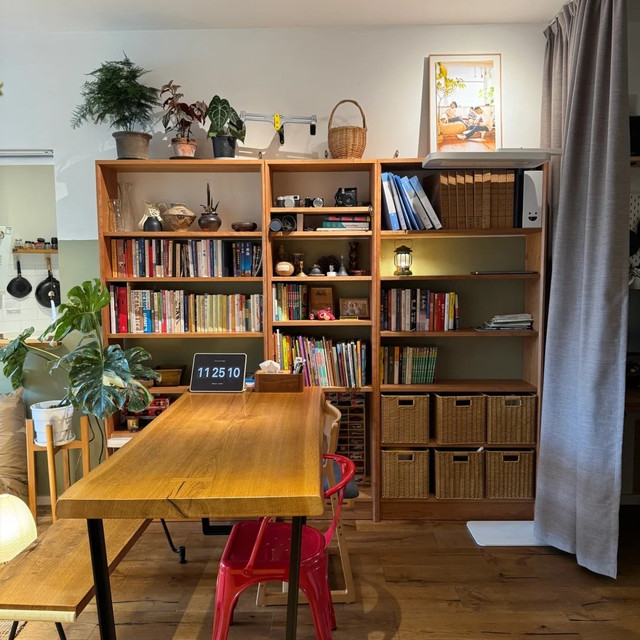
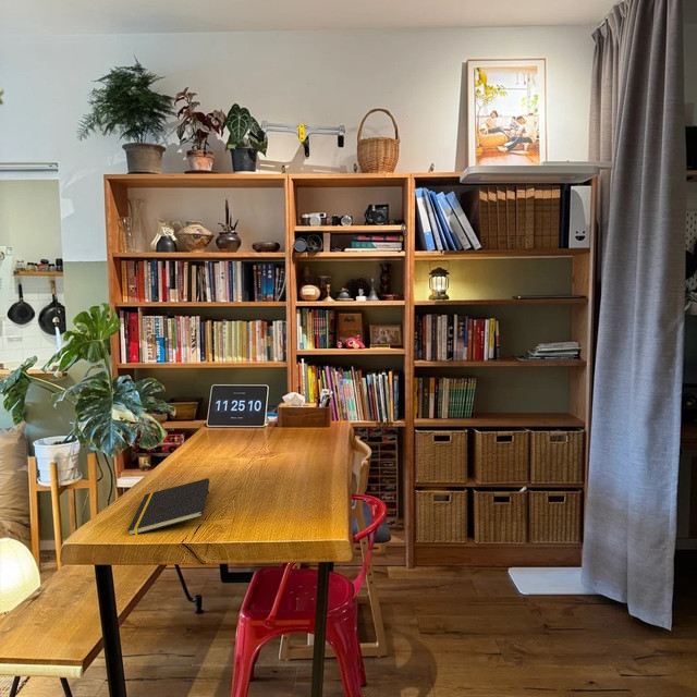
+ notepad (172, 504)
